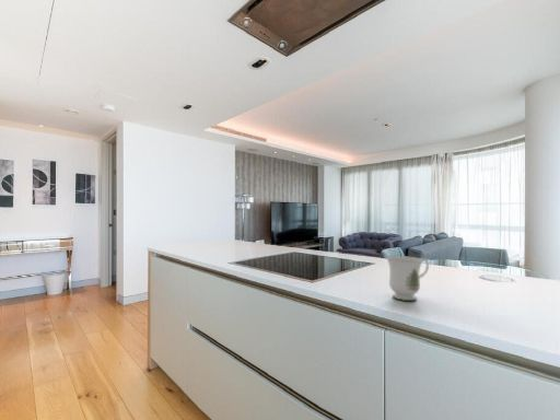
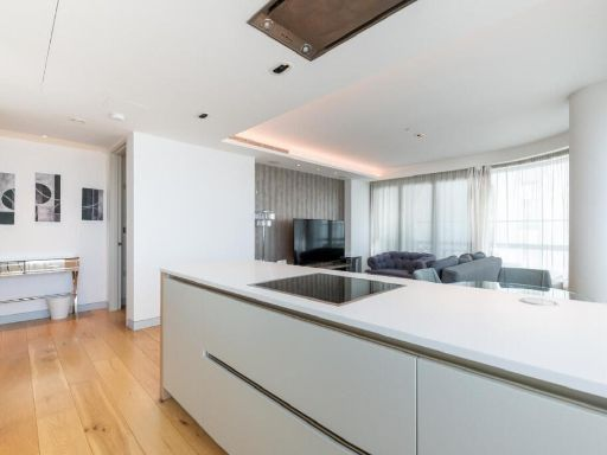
- mug (409, 277)
